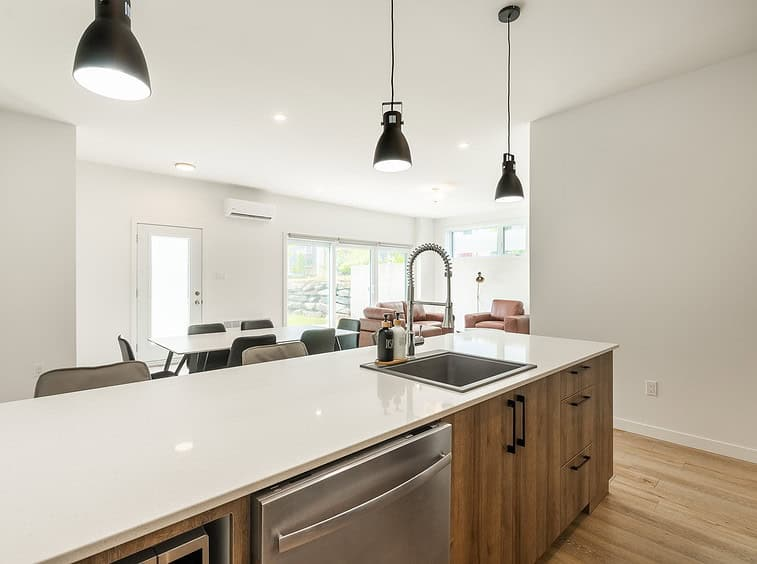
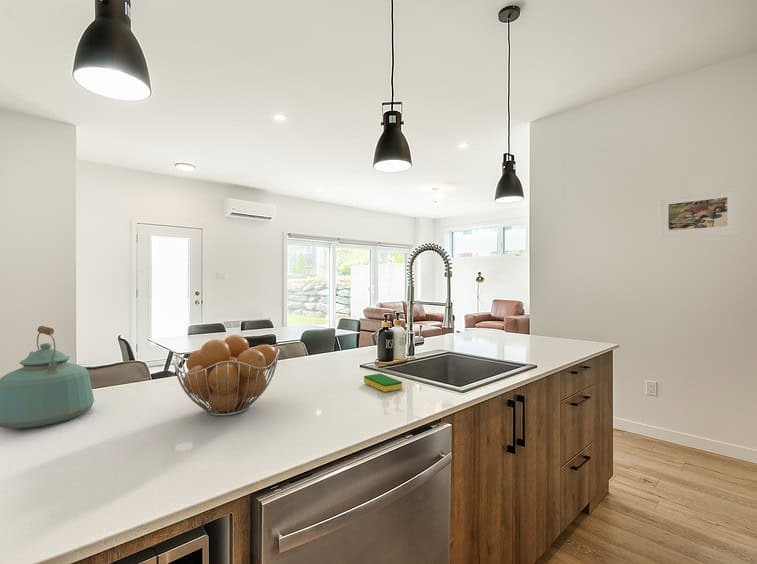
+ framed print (696, 214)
+ dish sponge (382, 382)
+ kettle (43, 370)
+ fruit basket (228, 373)
